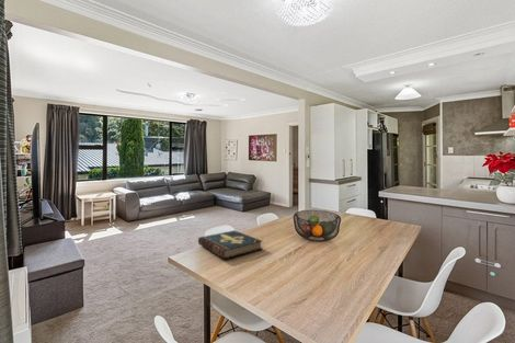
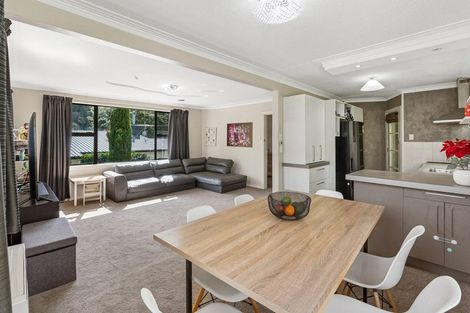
- book (229, 242)
